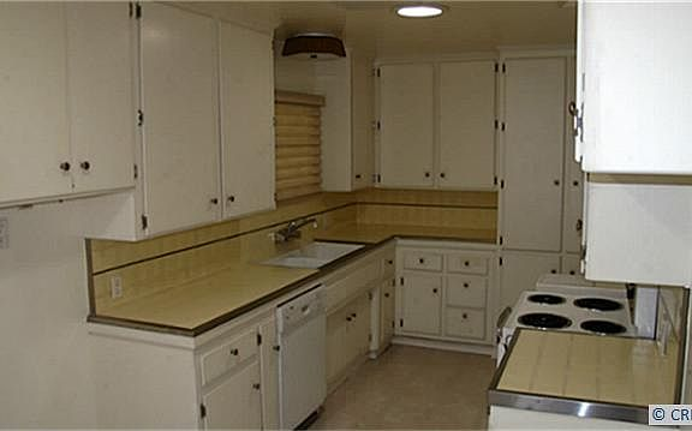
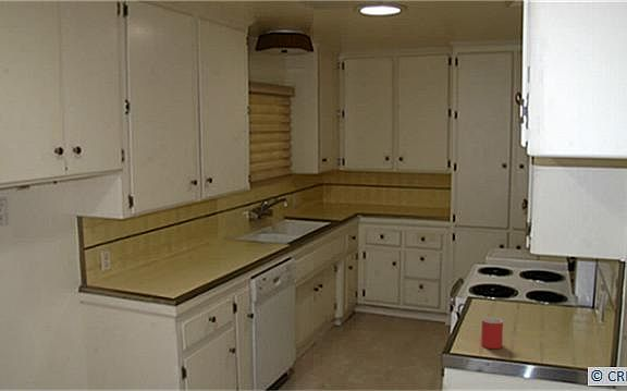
+ mug (491, 330)
